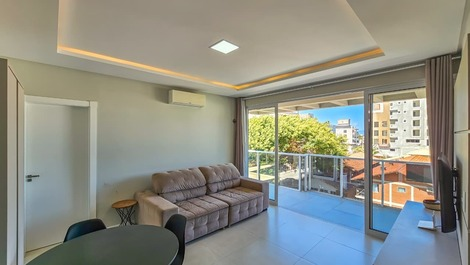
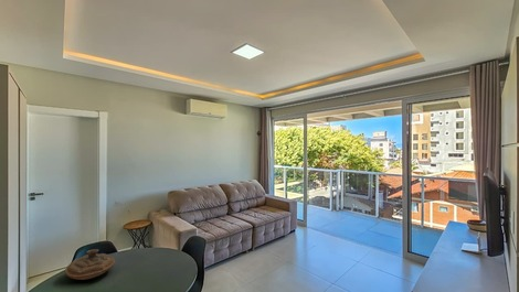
+ decorative bowl (91, 262)
